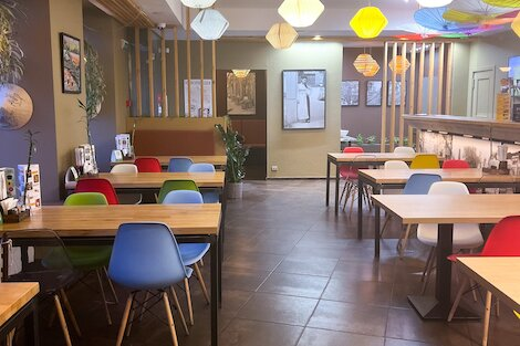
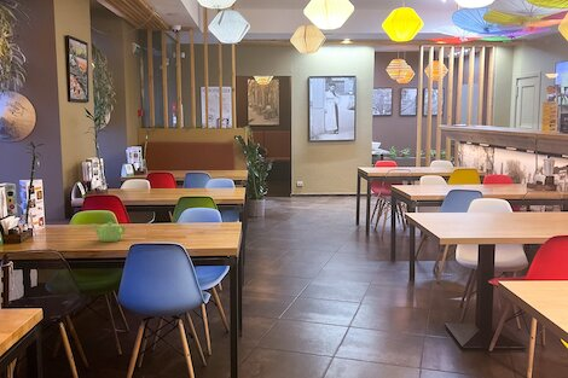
+ teapot (109, 231)
